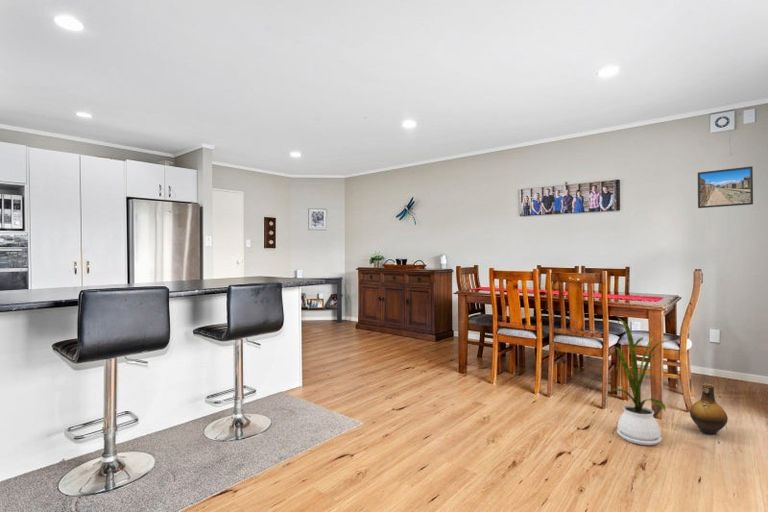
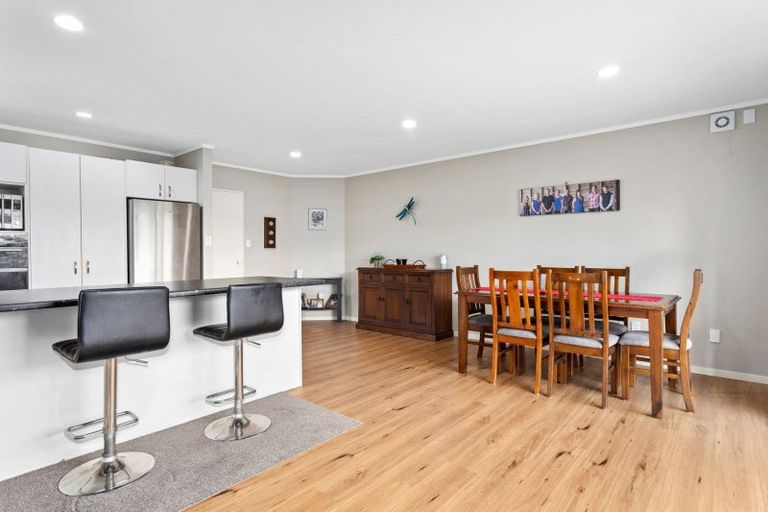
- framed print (724, 187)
- ceramic jug (708, 408)
- house plant (636, 379)
